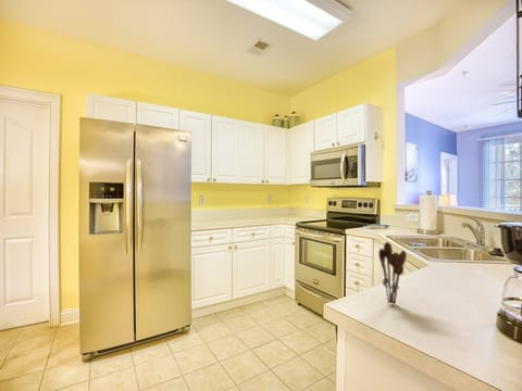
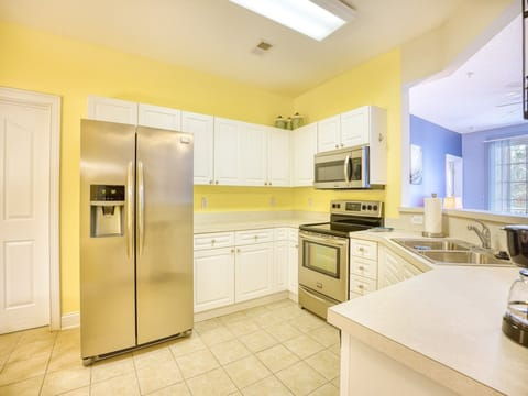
- utensil holder (393, 273)
